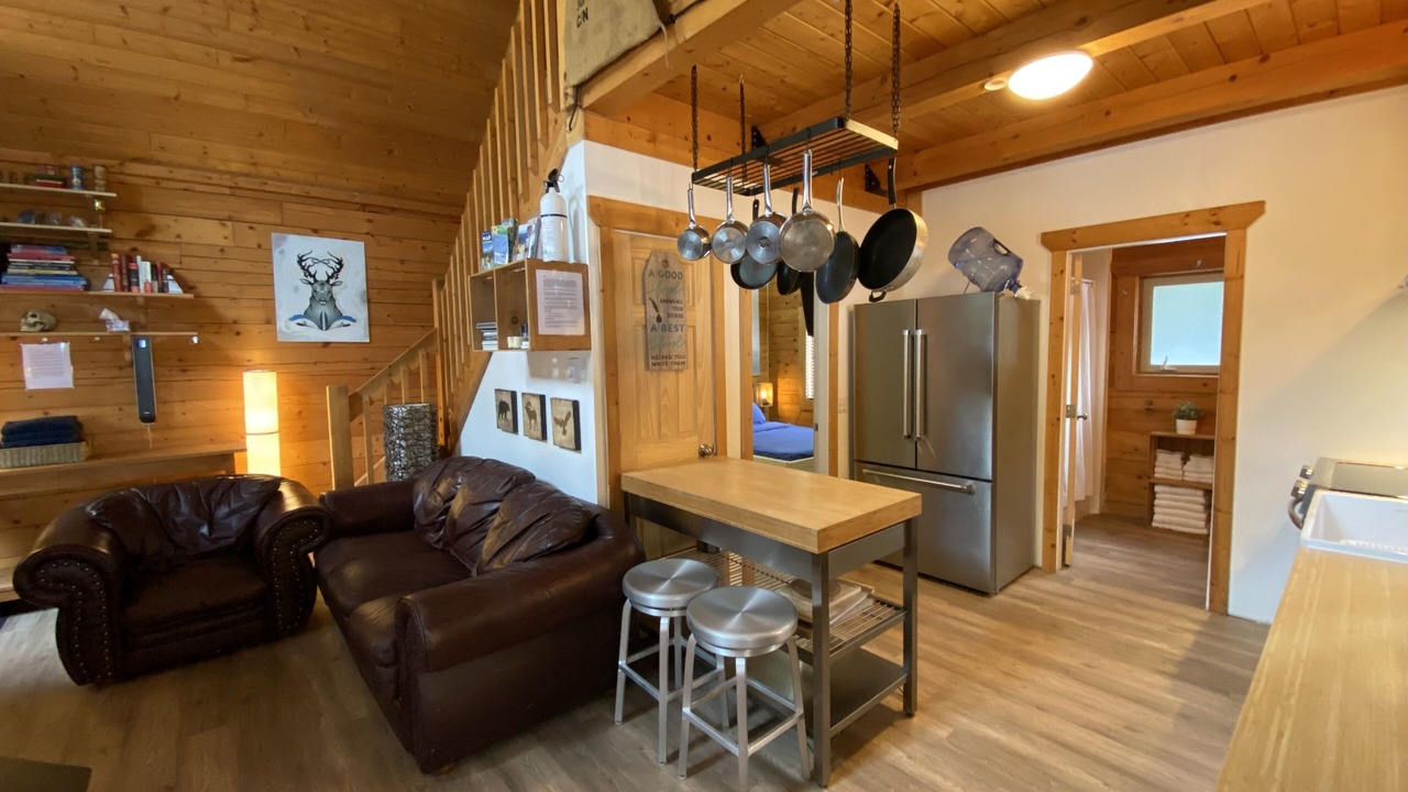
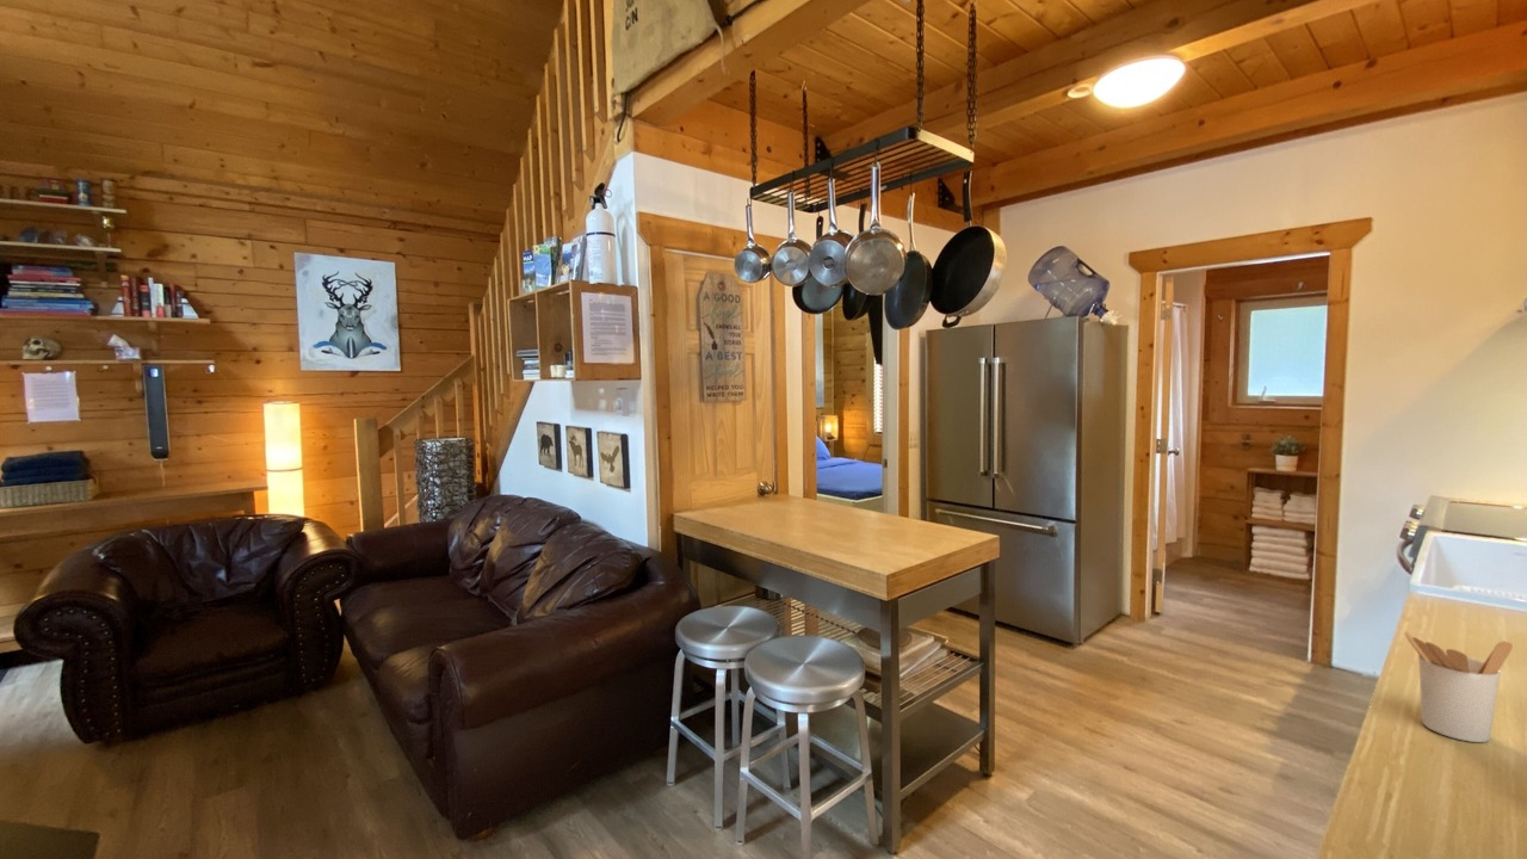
+ utensil holder (1451, 682)
